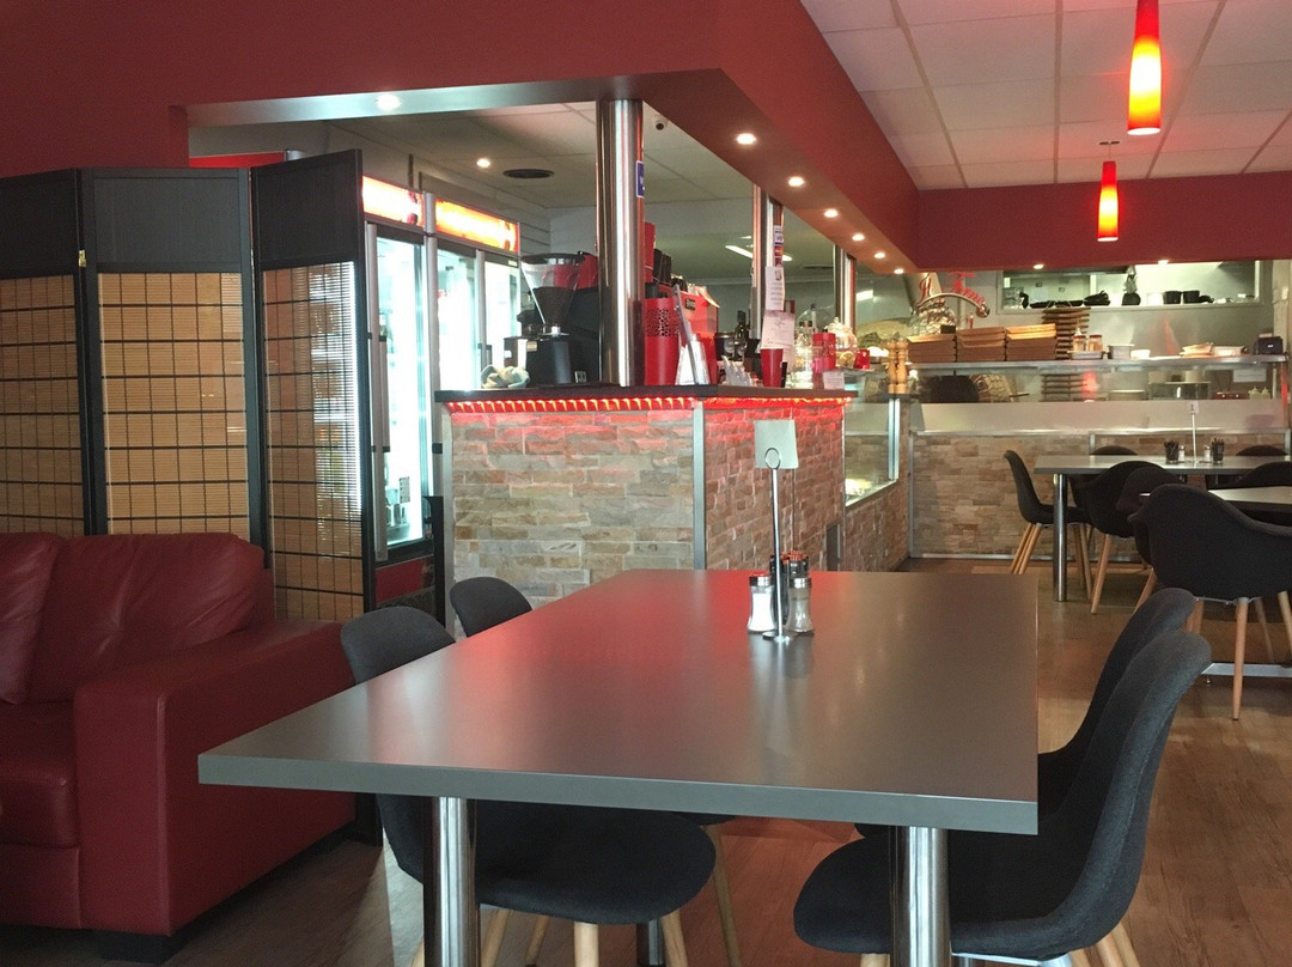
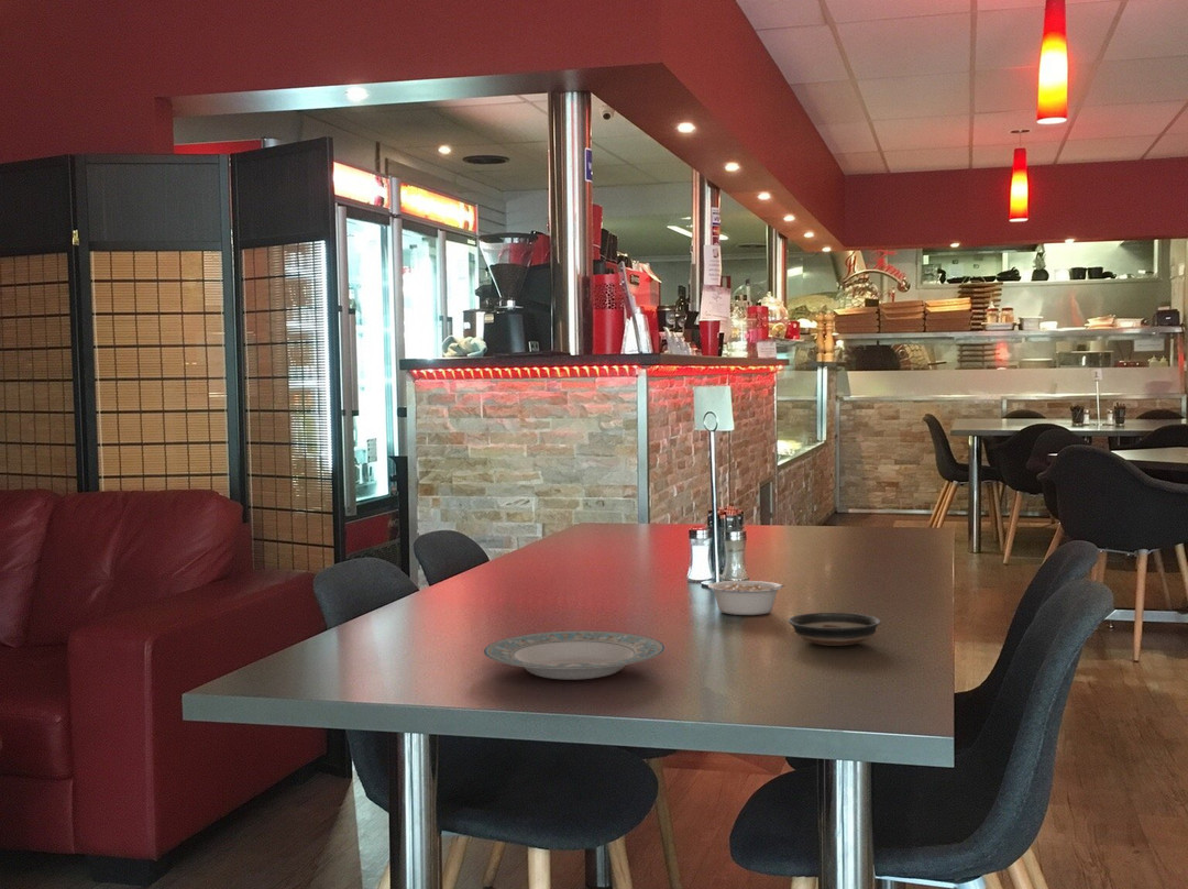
+ legume (748, 595)
+ plate (574, 659)
+ saucer (834, 630)
